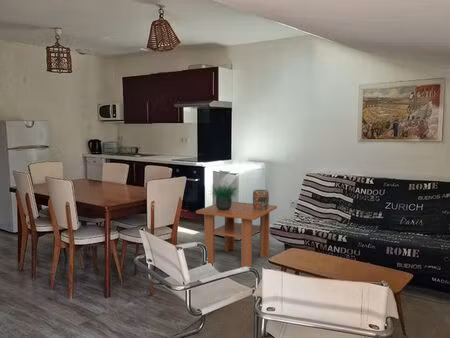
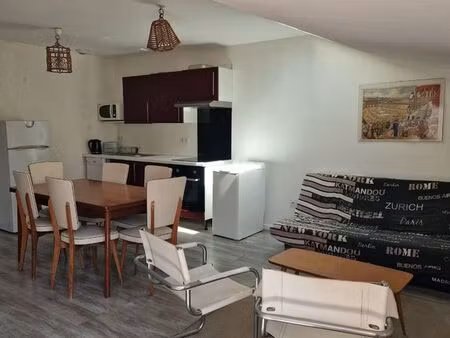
- potted plant (223, 191)
- coffee table (237, 233)
- decorative container (260, 199)
